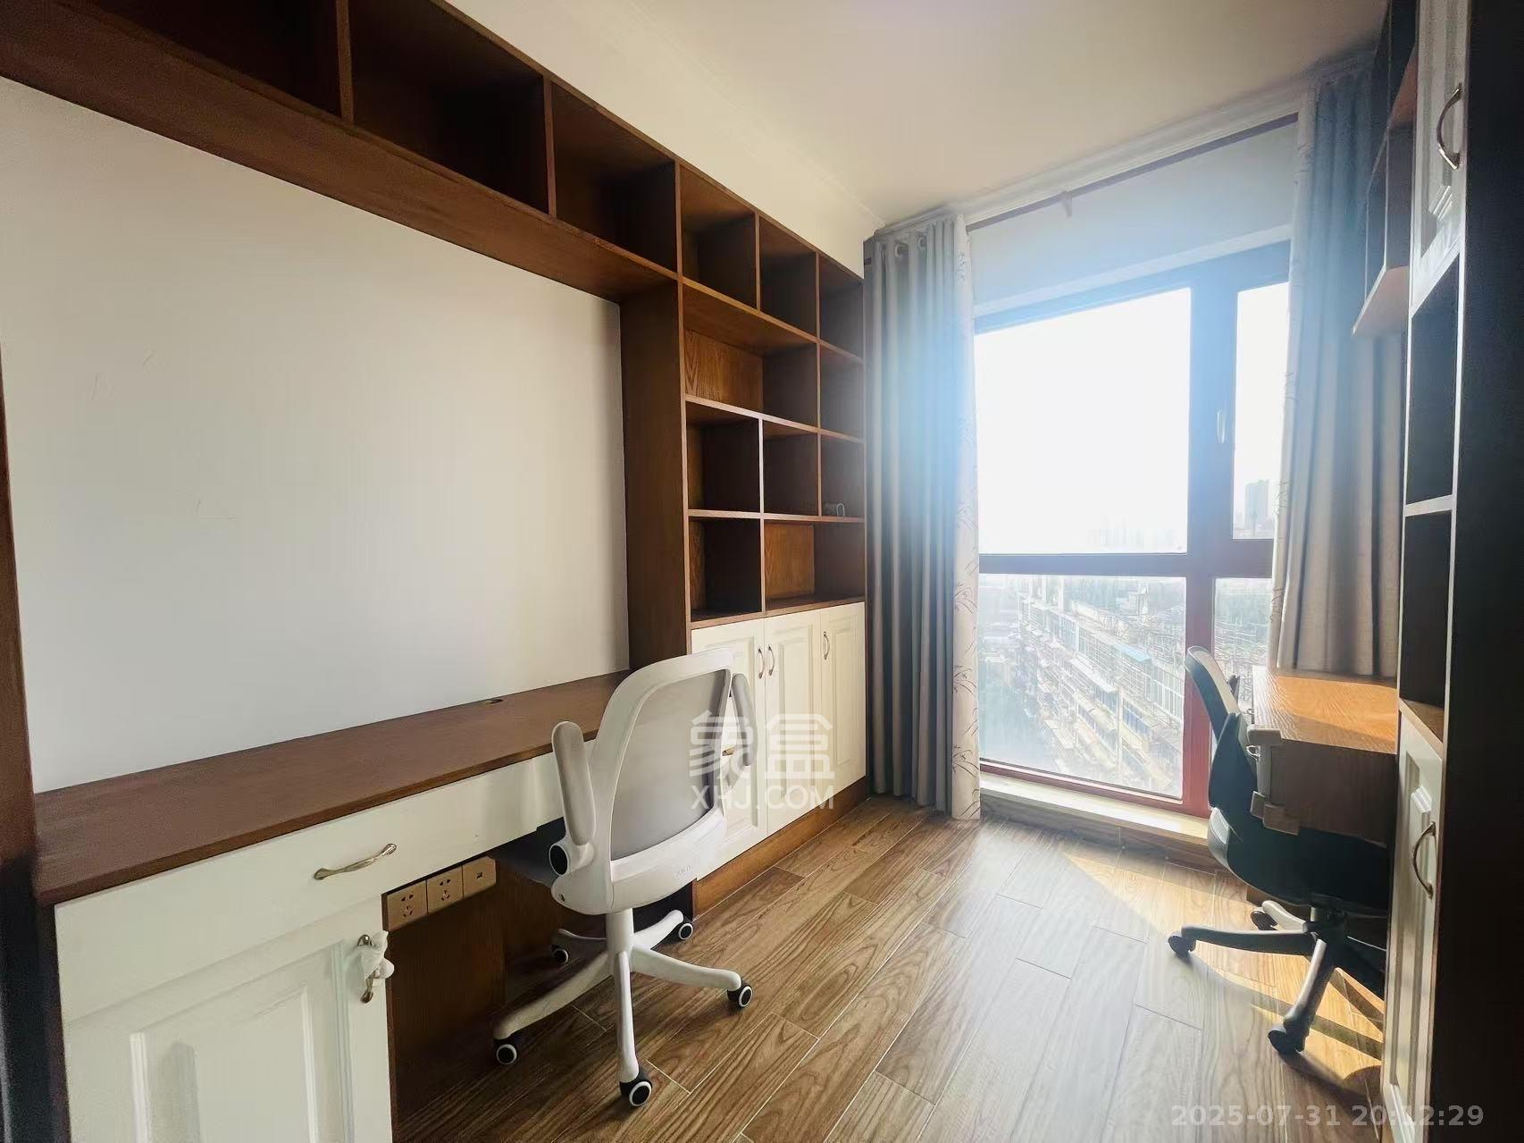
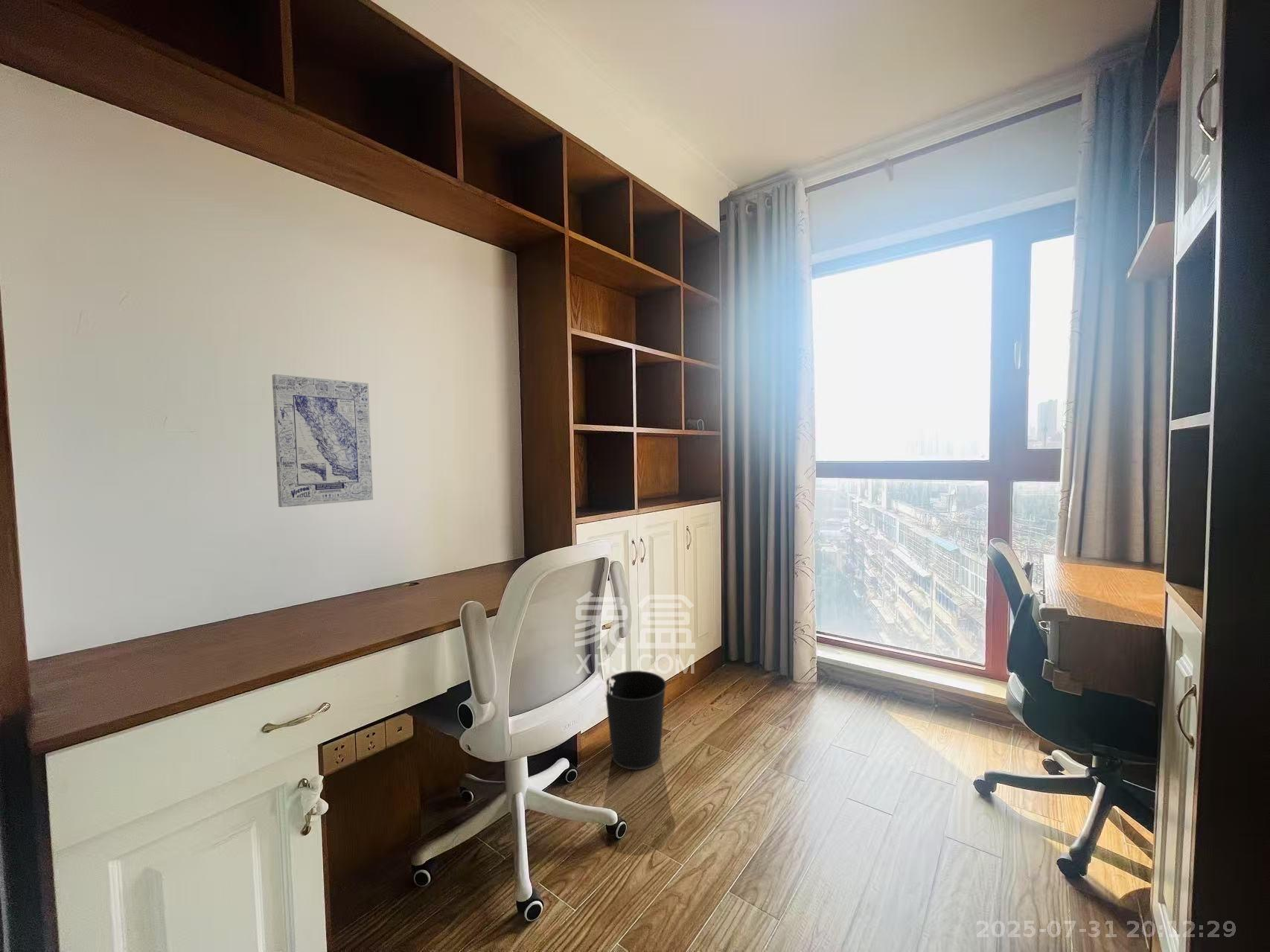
+ wastebasket (635, 719)
+ wall art (325, 441)
